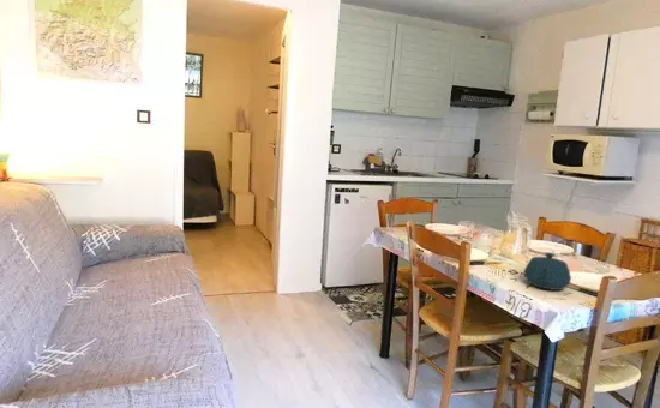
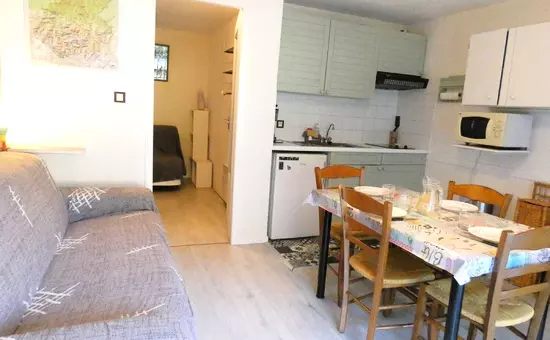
- teapot (547, 269)
